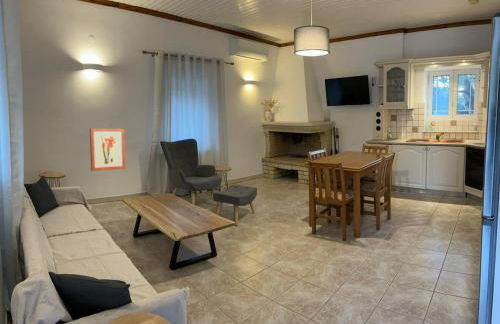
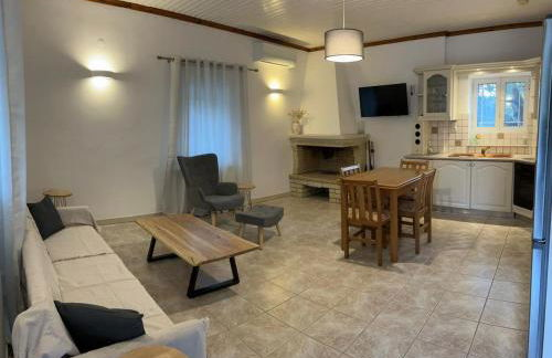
- wall art (108, 149)
